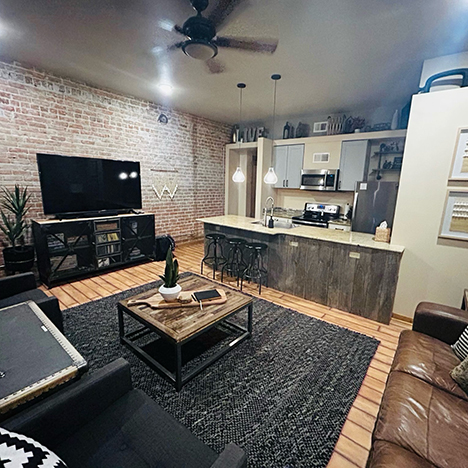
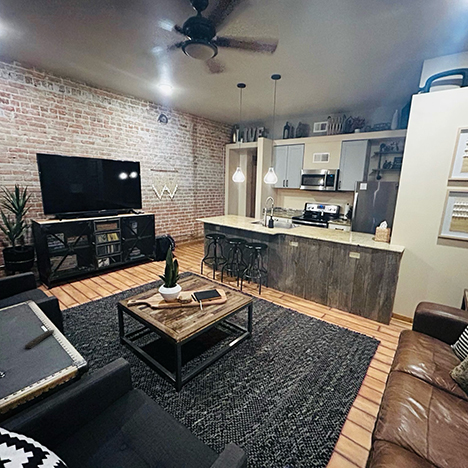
+ remote control (41, 337)
